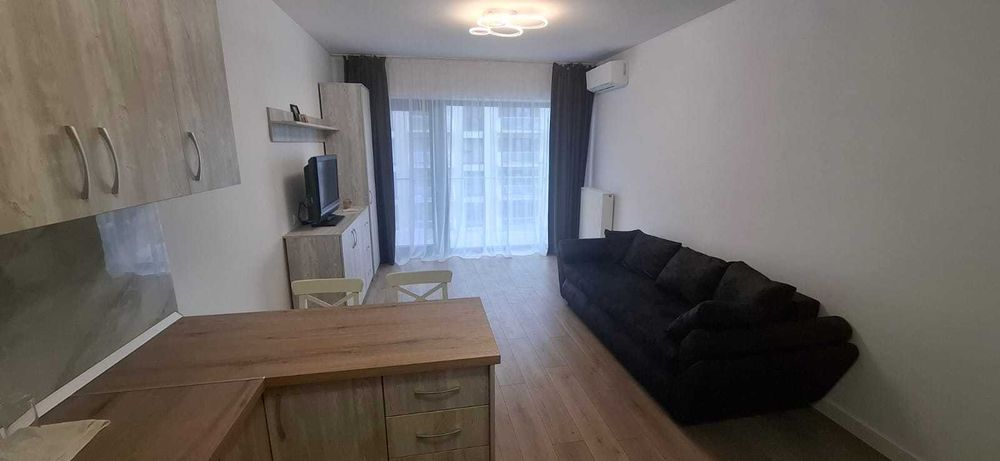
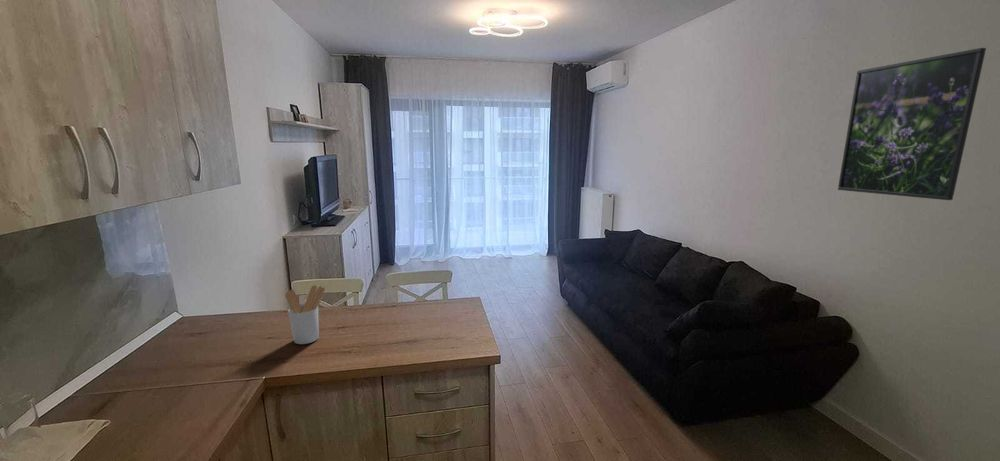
+ utensil holder (309, 313)
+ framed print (900, 129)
